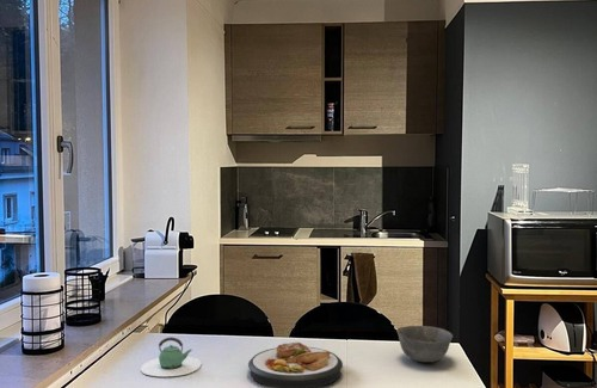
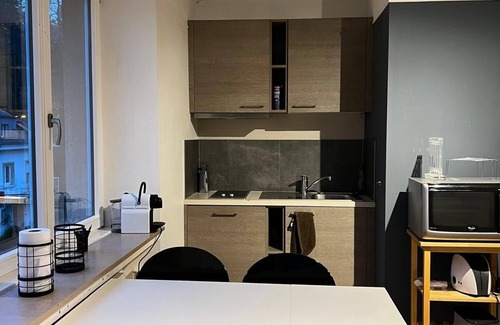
- teapot (171, 351)
- plate (295, 362)
- bowl (424, 345)
